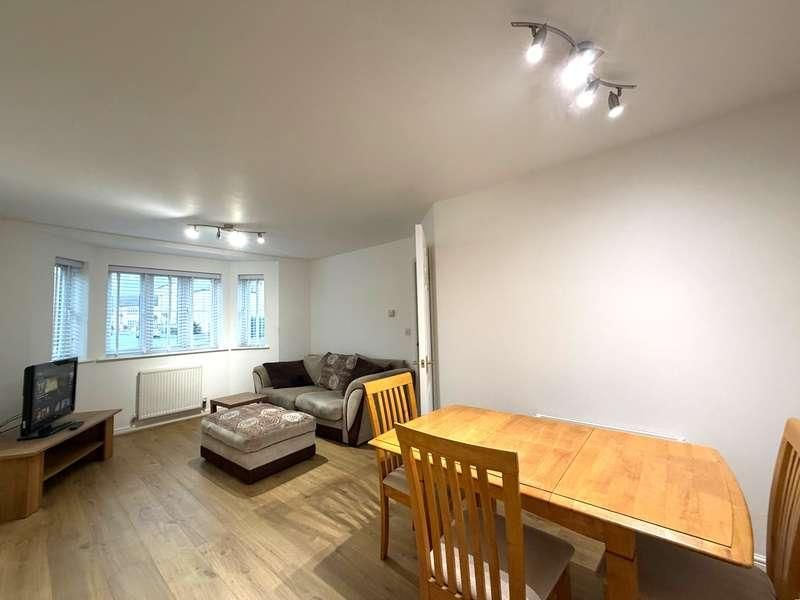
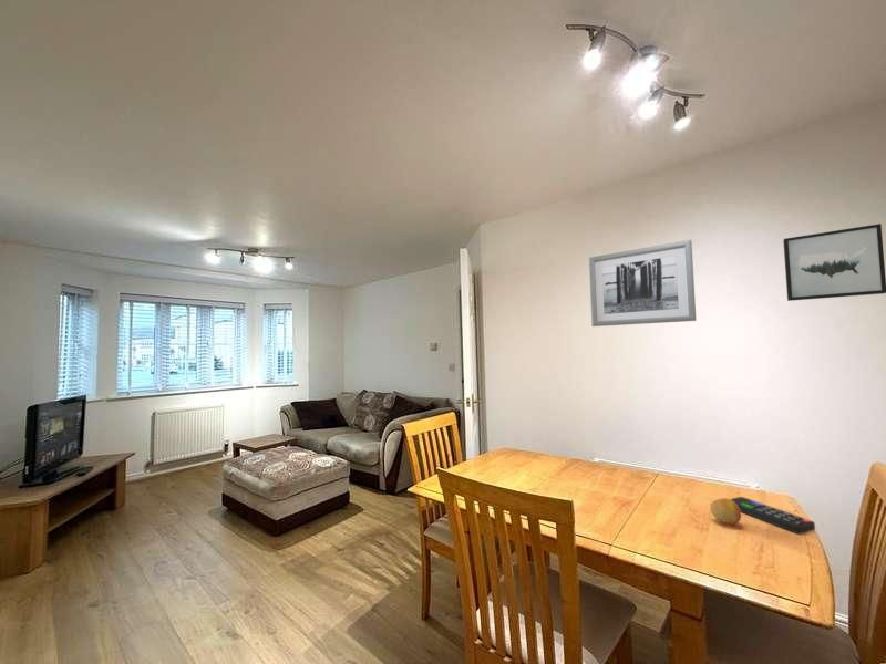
+ wall art (638, 286)
+ wall art (831, 264)
+ remote control (767, 512)
+ fruit (724, 510)
